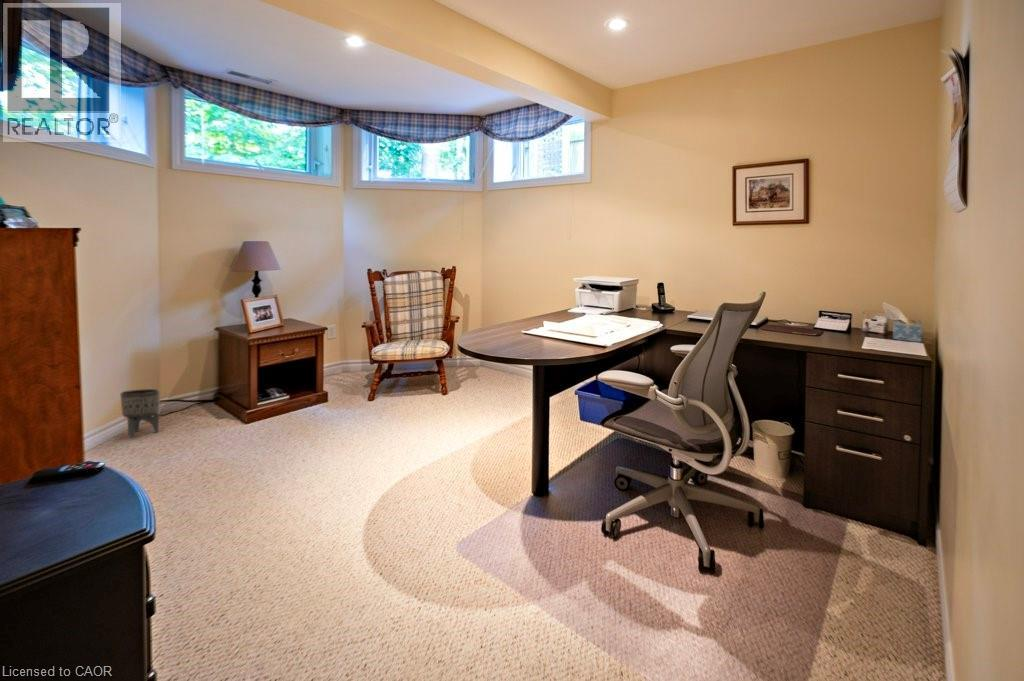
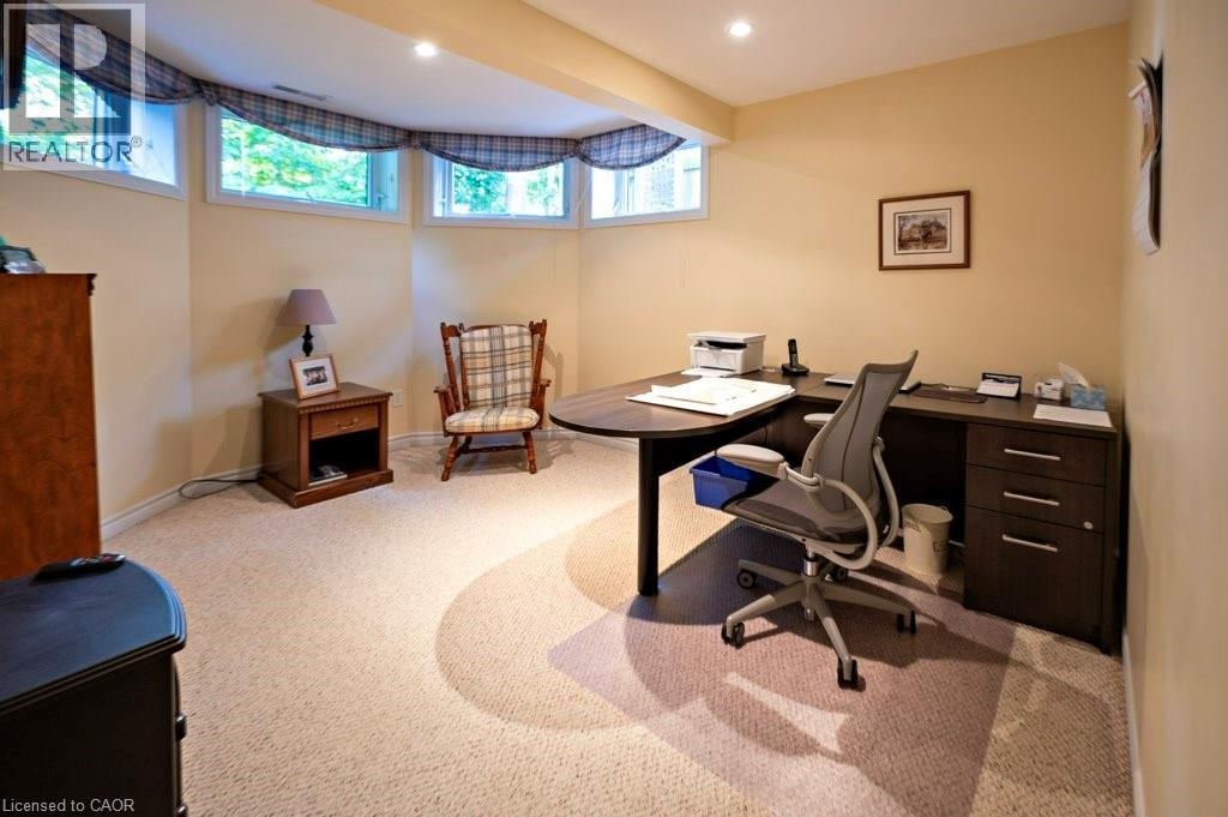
- planter (140, 412)
